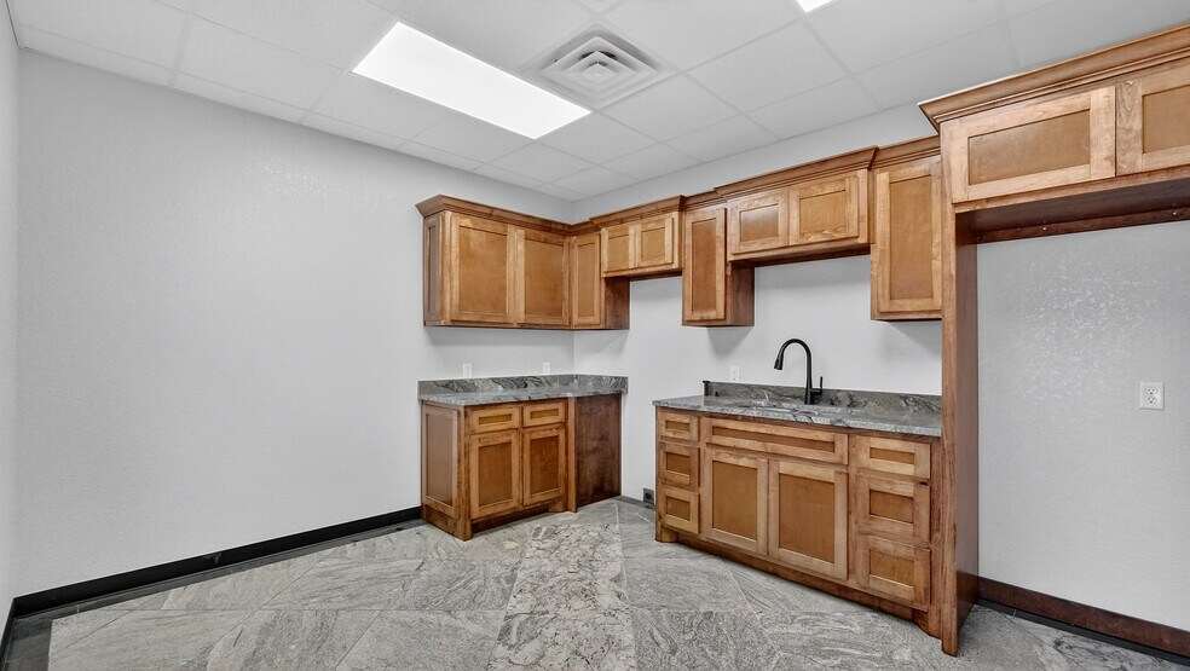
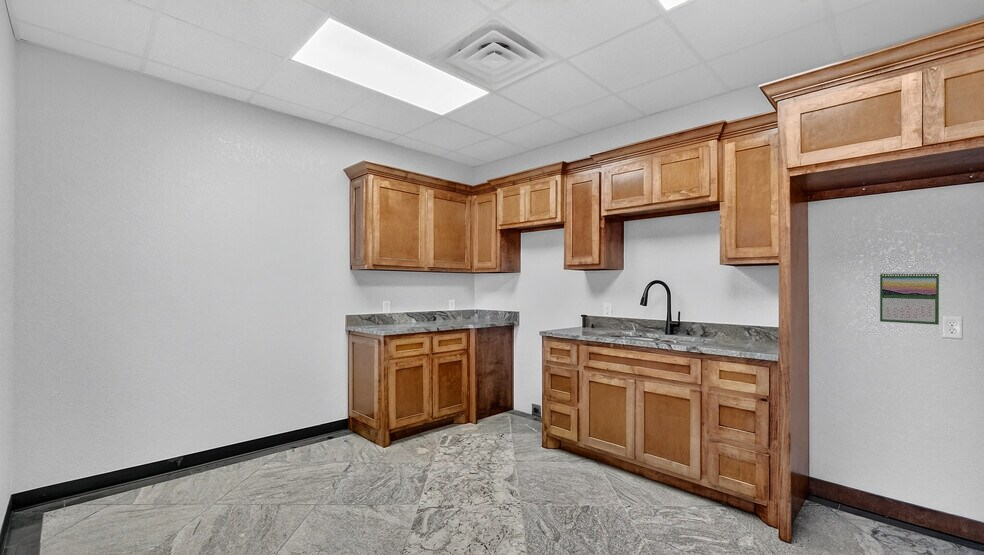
+ calendar (908, 297)
